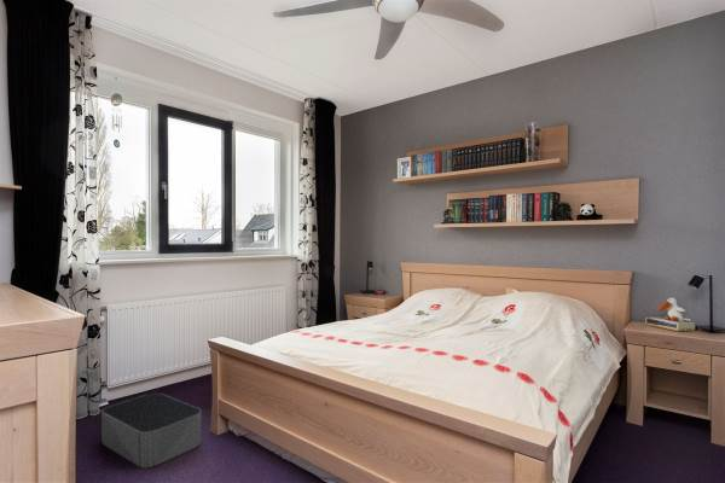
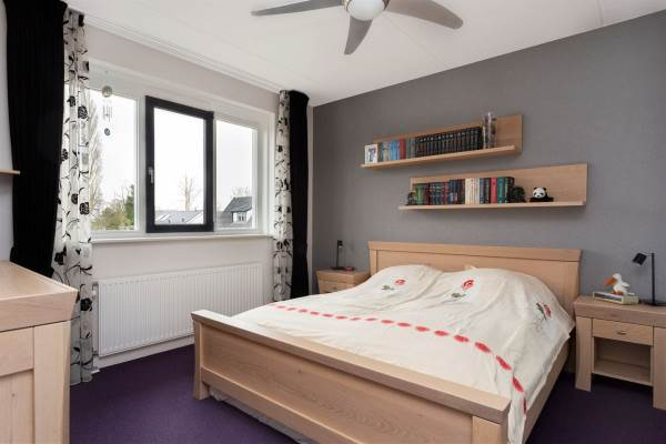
- storage bin (151, 425)
